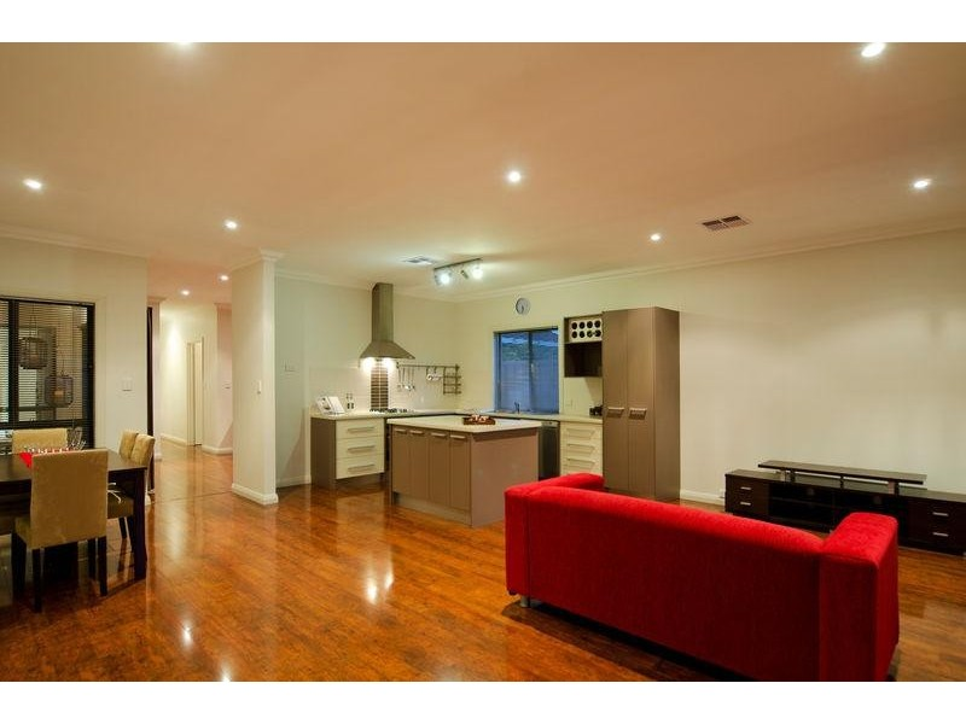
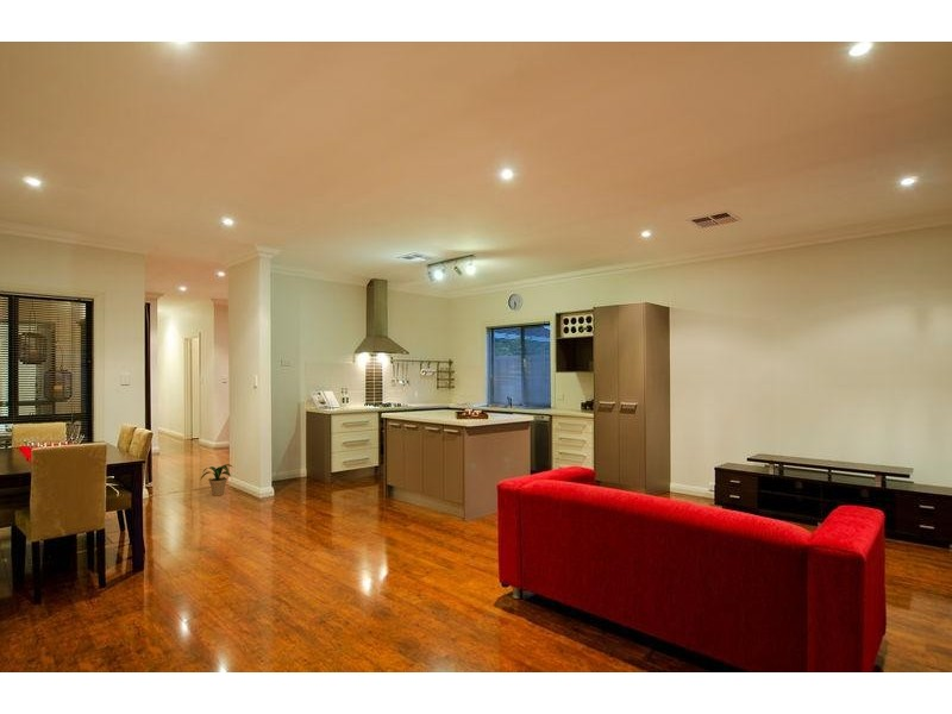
+ potted plant (218, 480)
